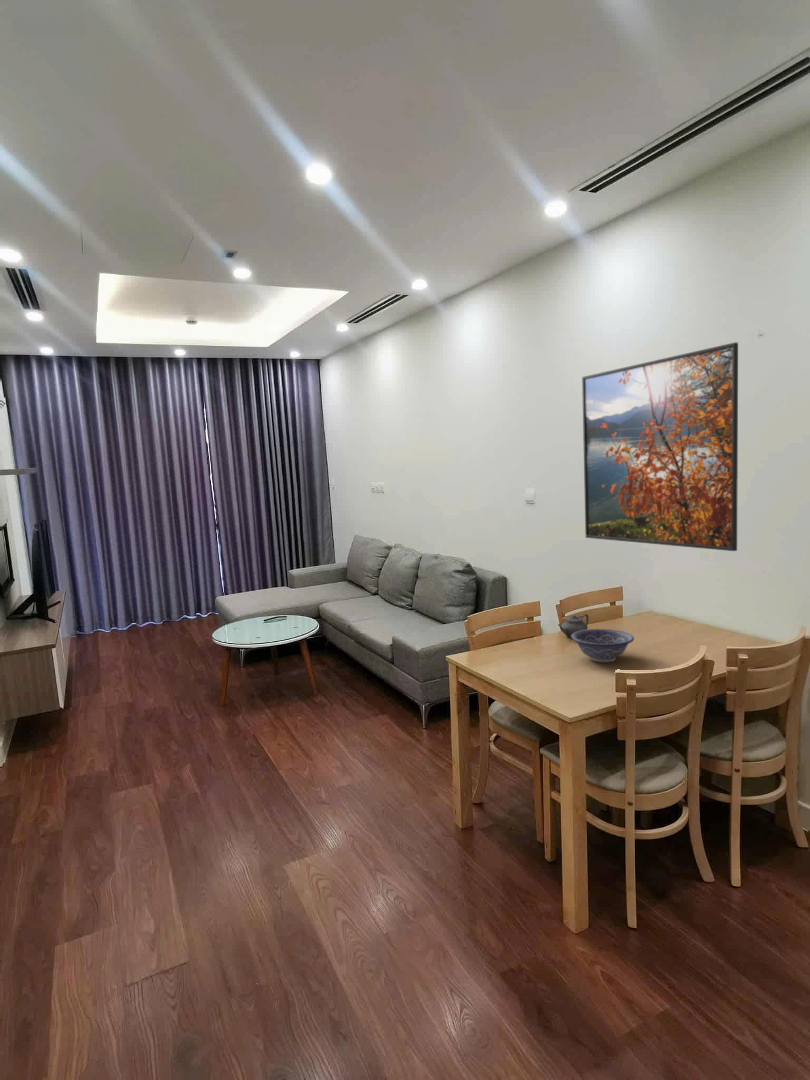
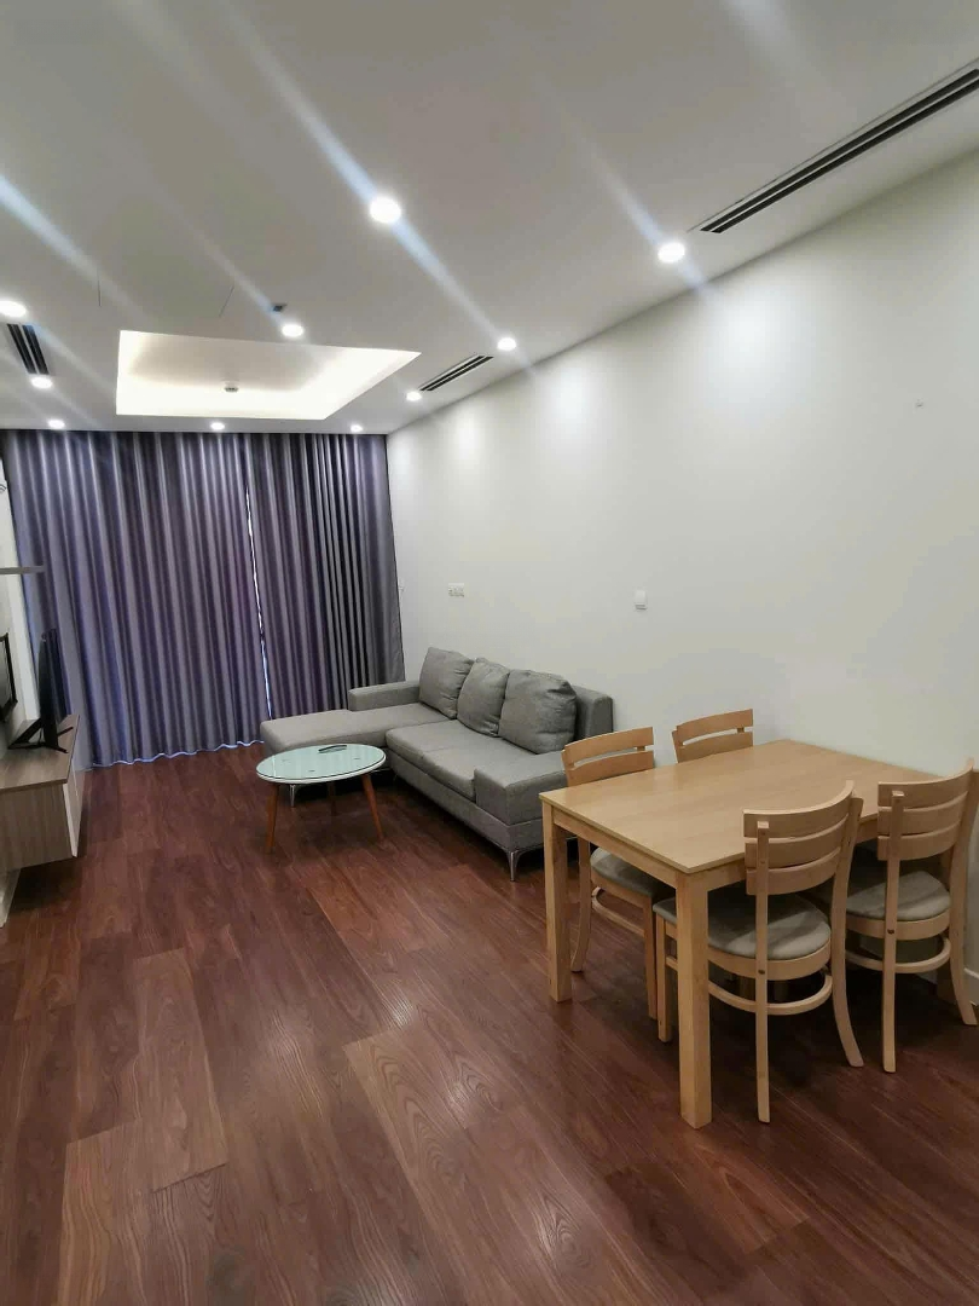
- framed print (650, 454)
- teapot (573, 626)
- decorative bowl (602, 647)
